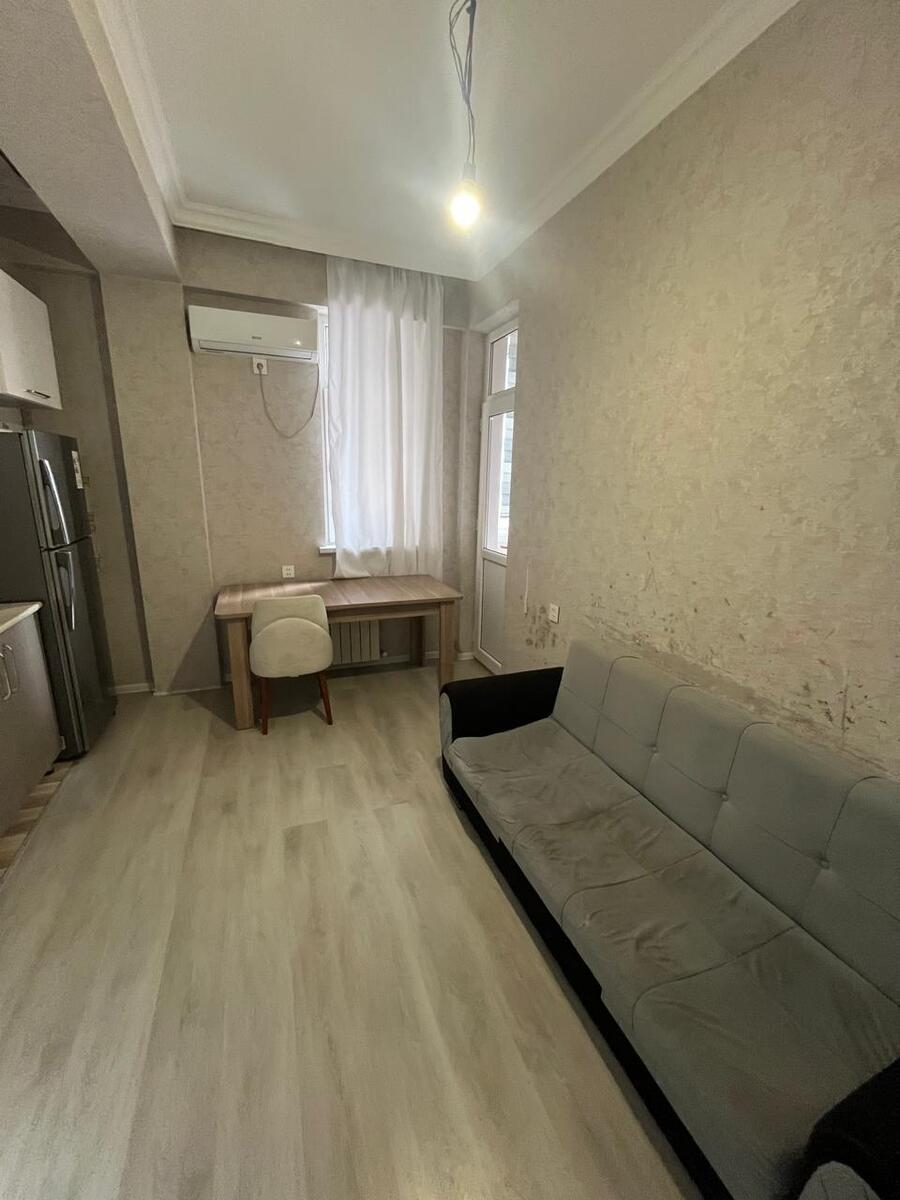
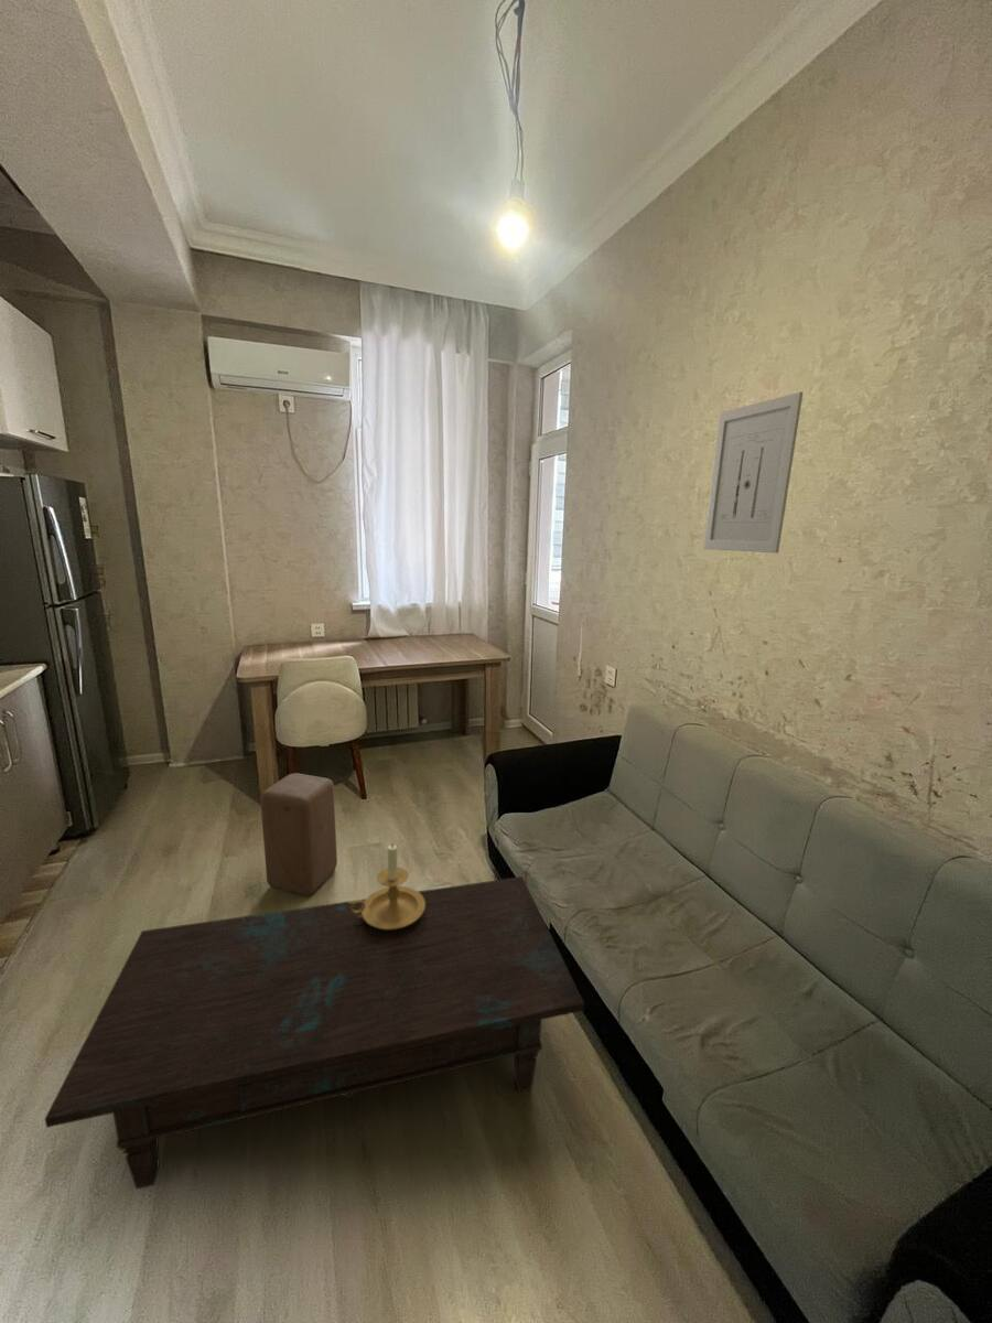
+ candle holder (392, 878)
+ coffee table (349, 1008)
+ stool (300, 832)
+ wall art (747, 478)
